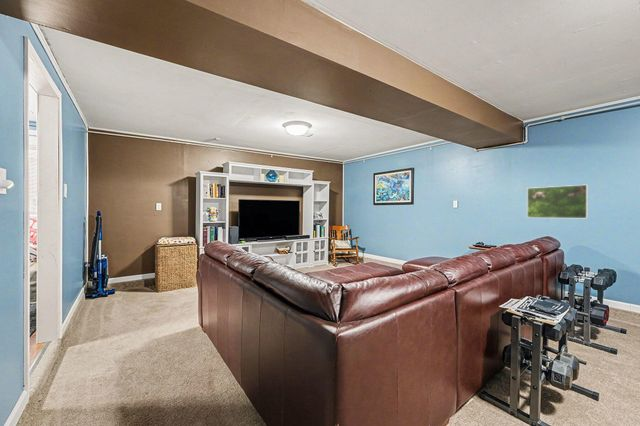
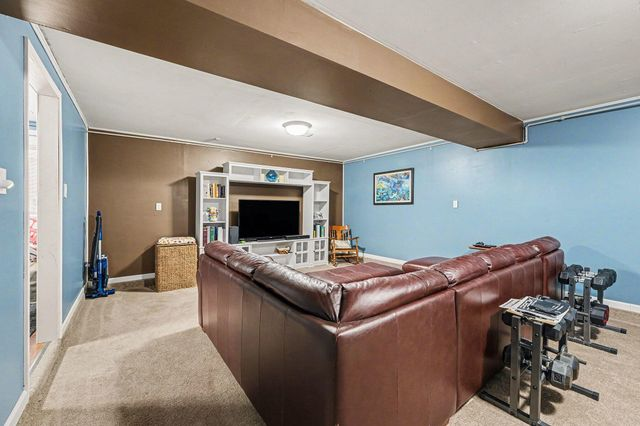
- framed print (555, 202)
